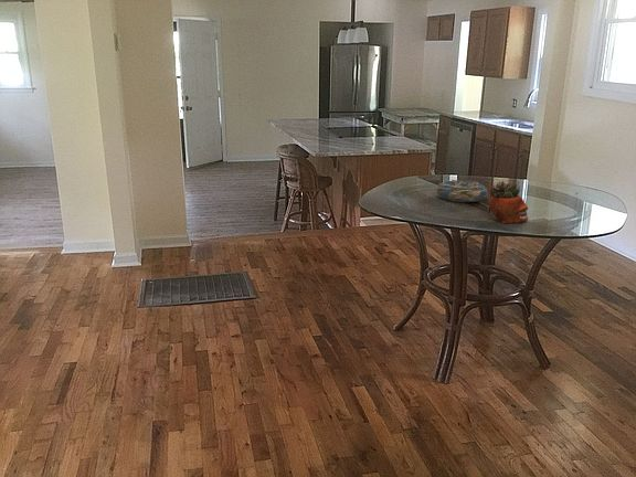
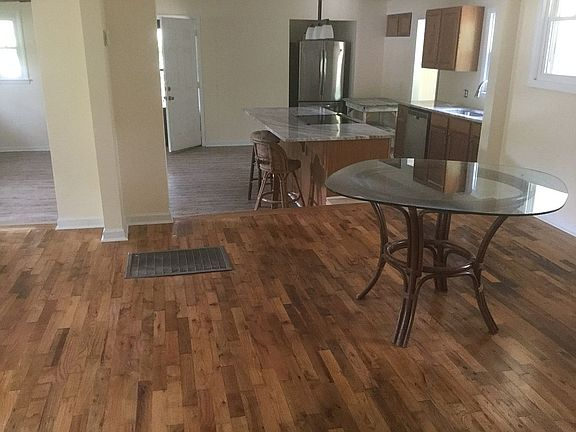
- decorative bowl (462, 191)
- succulent planter (509, 200)
